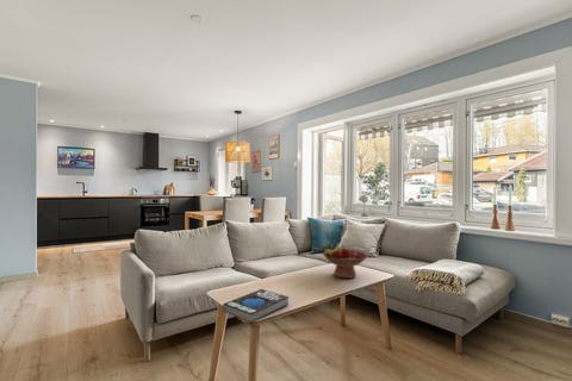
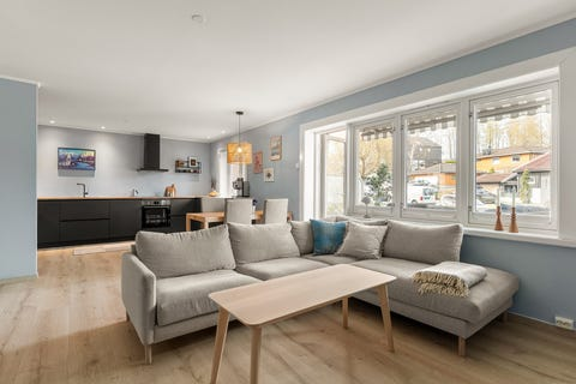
- book (256, 302)
- fruit bowl (344, 260)
